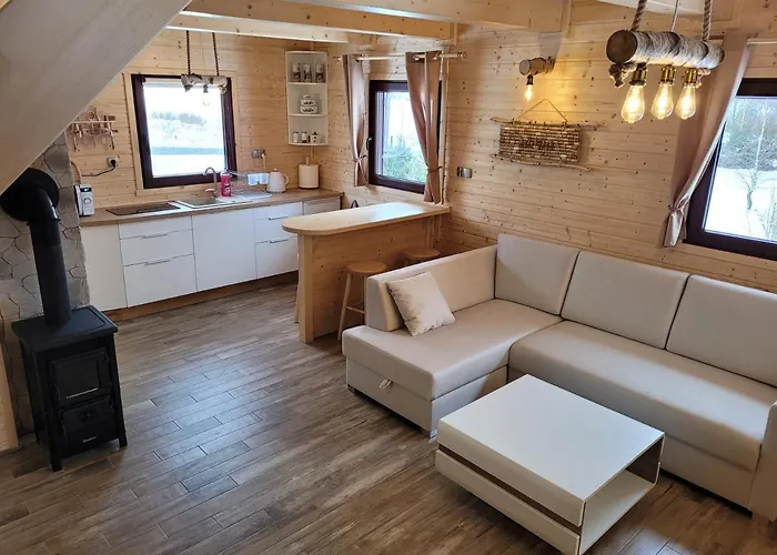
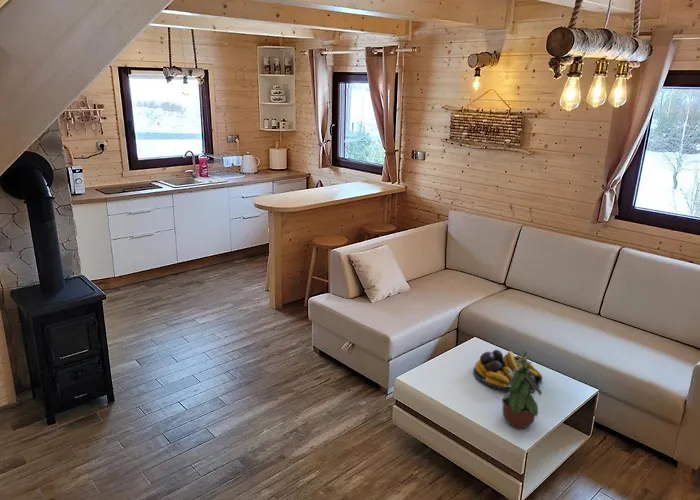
+ potted plant (523, 388)
+ fruit bowl (507, 365)
